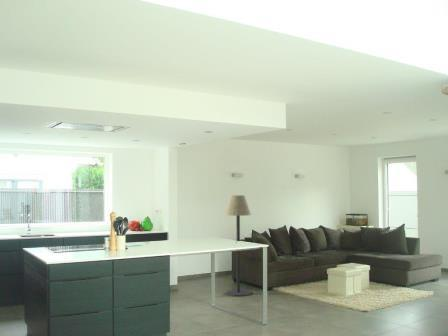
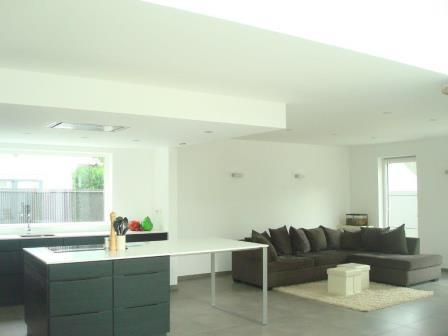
- floor lamp (238, 240)
